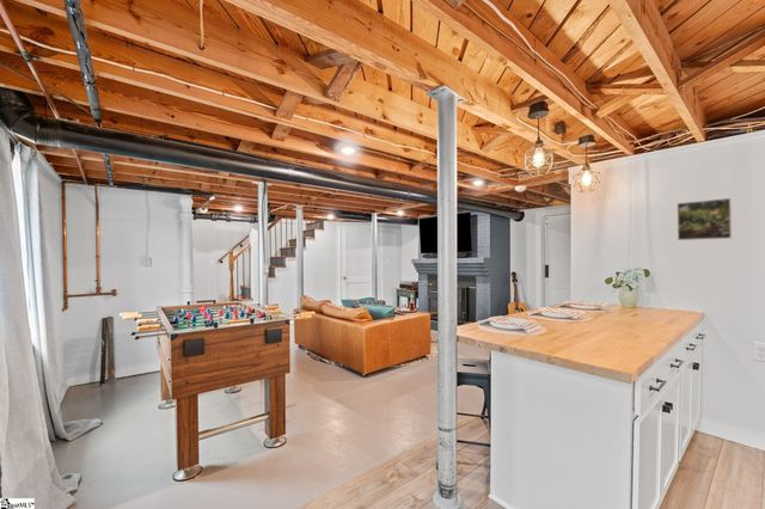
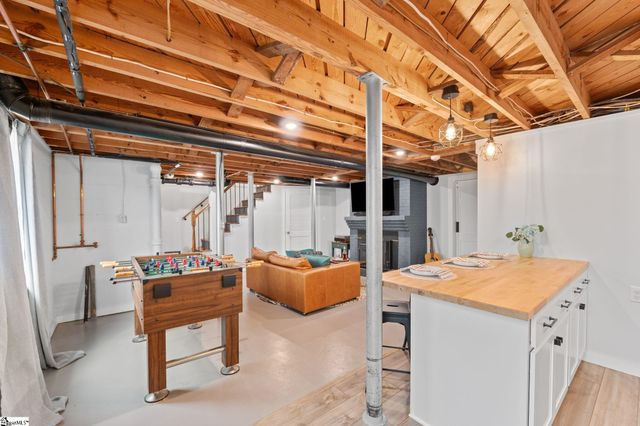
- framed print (703, 220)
